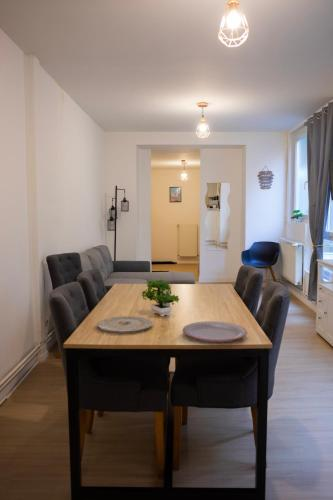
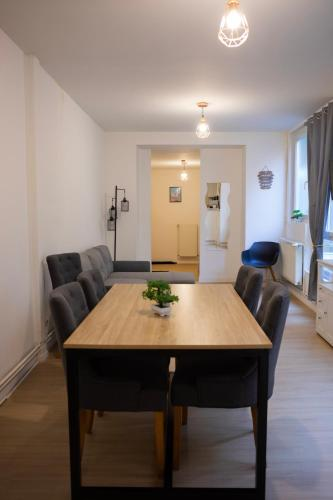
- plate (214, 332)
- plate (125, 324)
